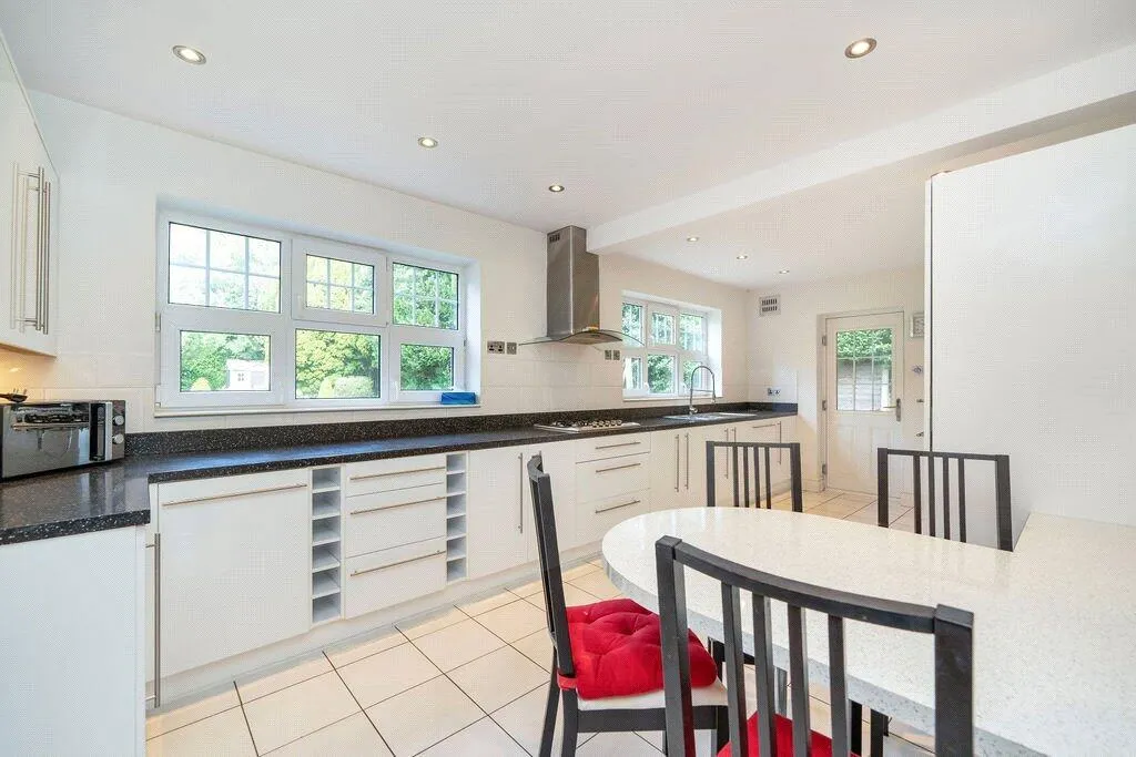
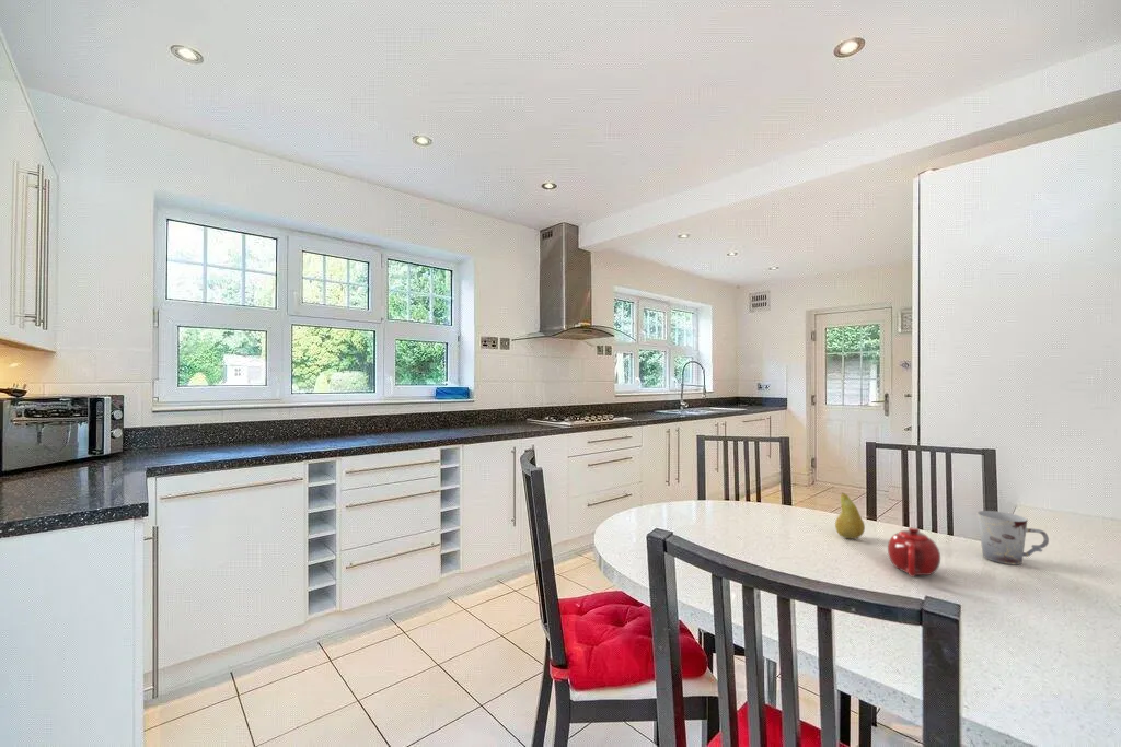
+ fruit (850, 515)
+ cup (1012, 538)
+ teapot (913, 549)
